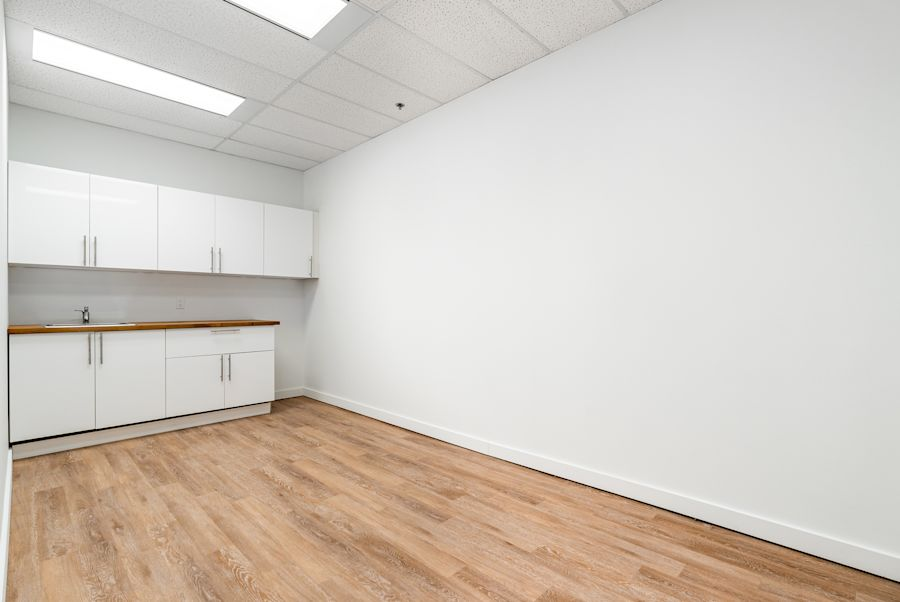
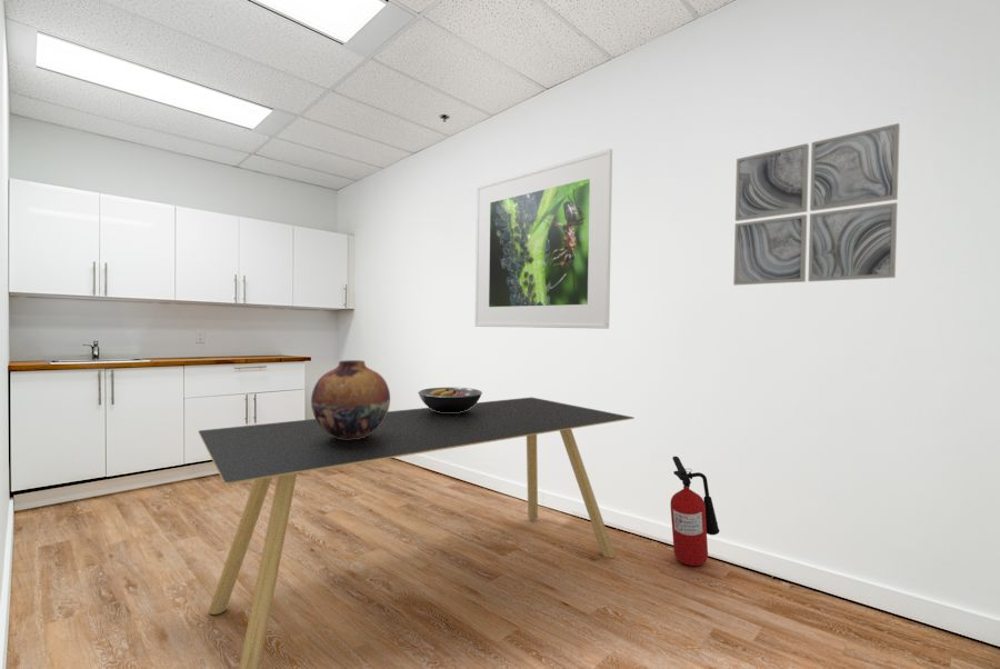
+ dining table (429, 451)
+ wall art (810, 213)
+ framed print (534, 249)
+ fire extinguisher (691, 511)
+ fruit bowl (450, 398)
+ vase (351, 398)
